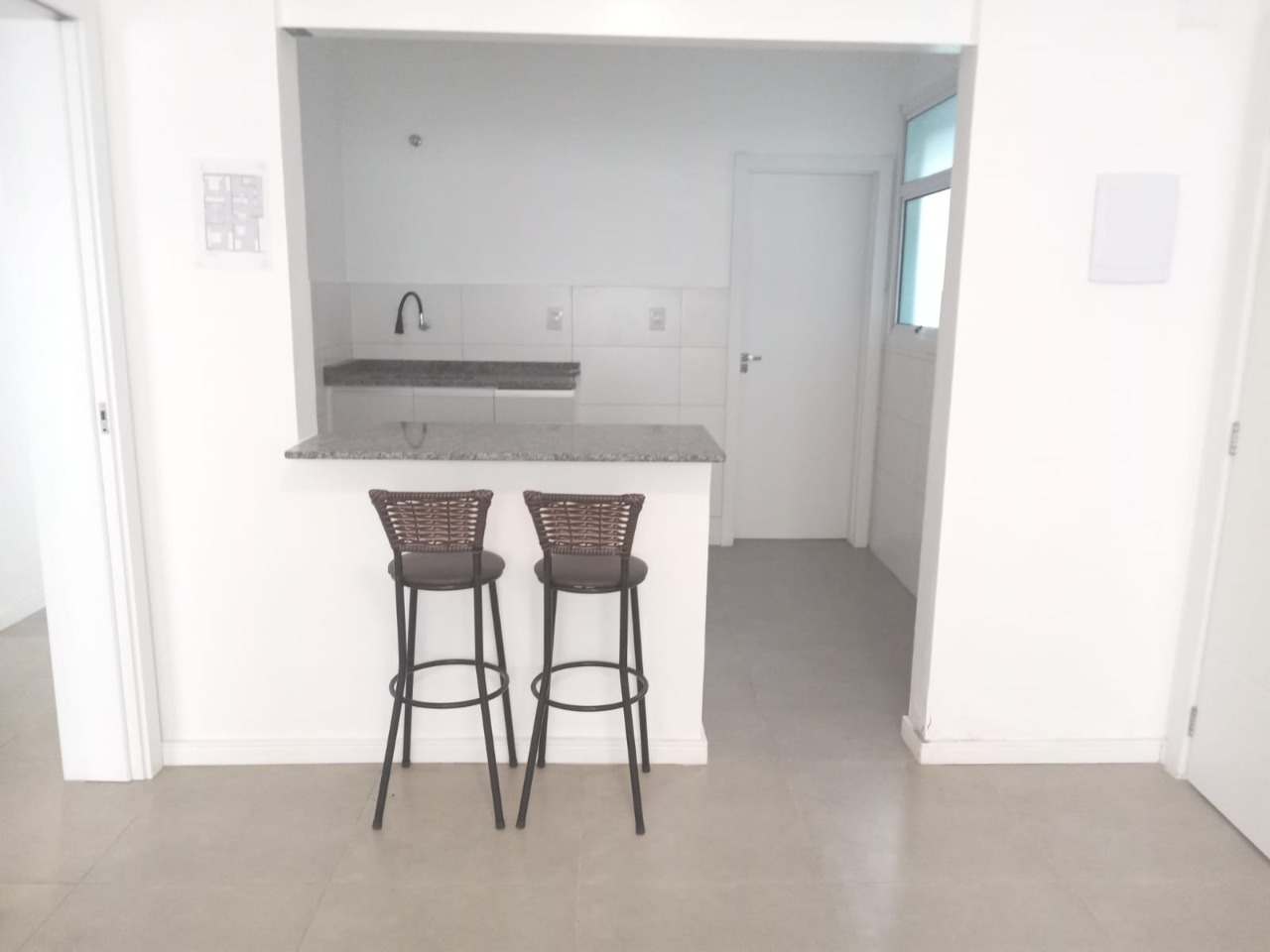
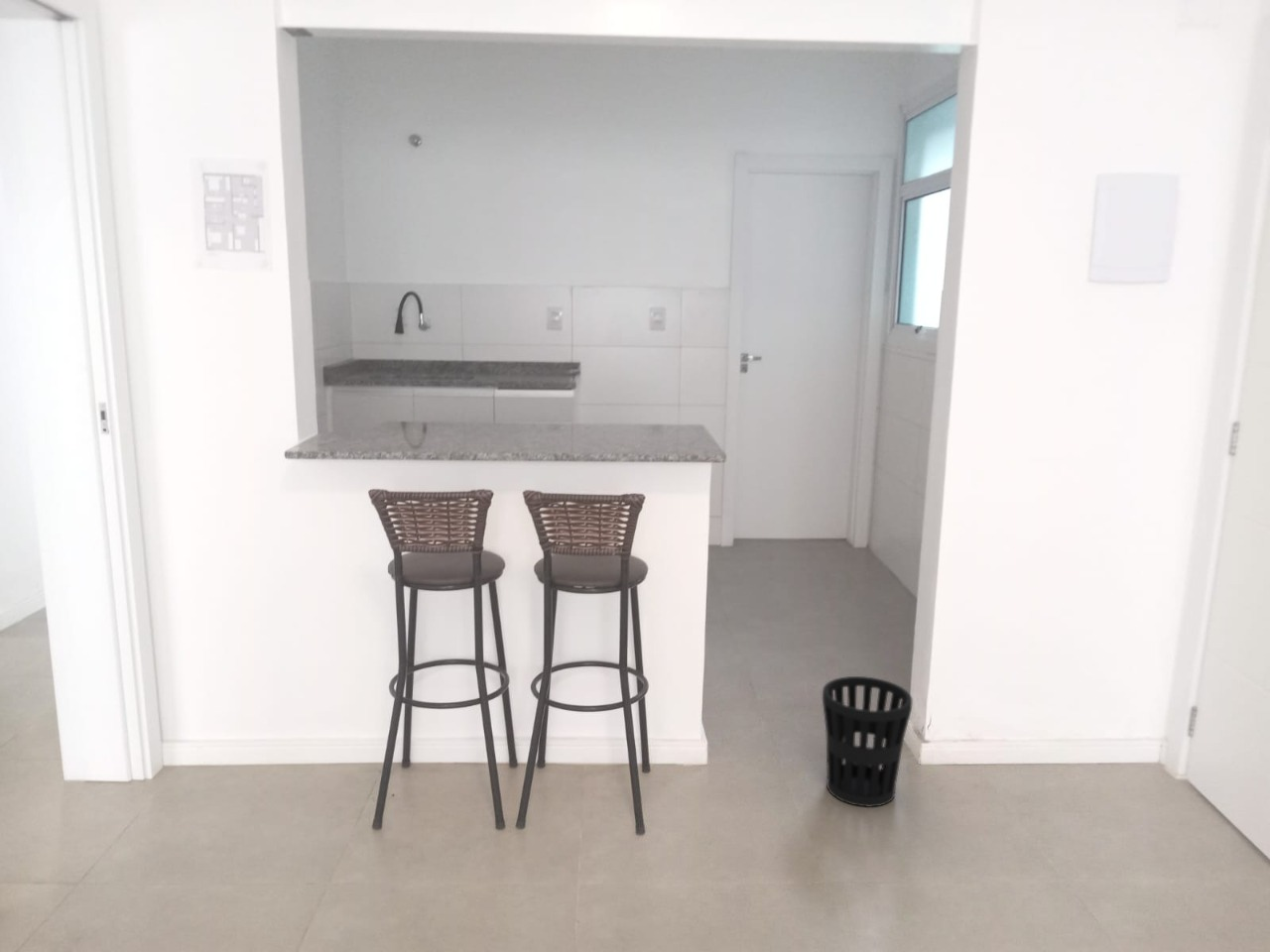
+ wastebasket (863, 741)
